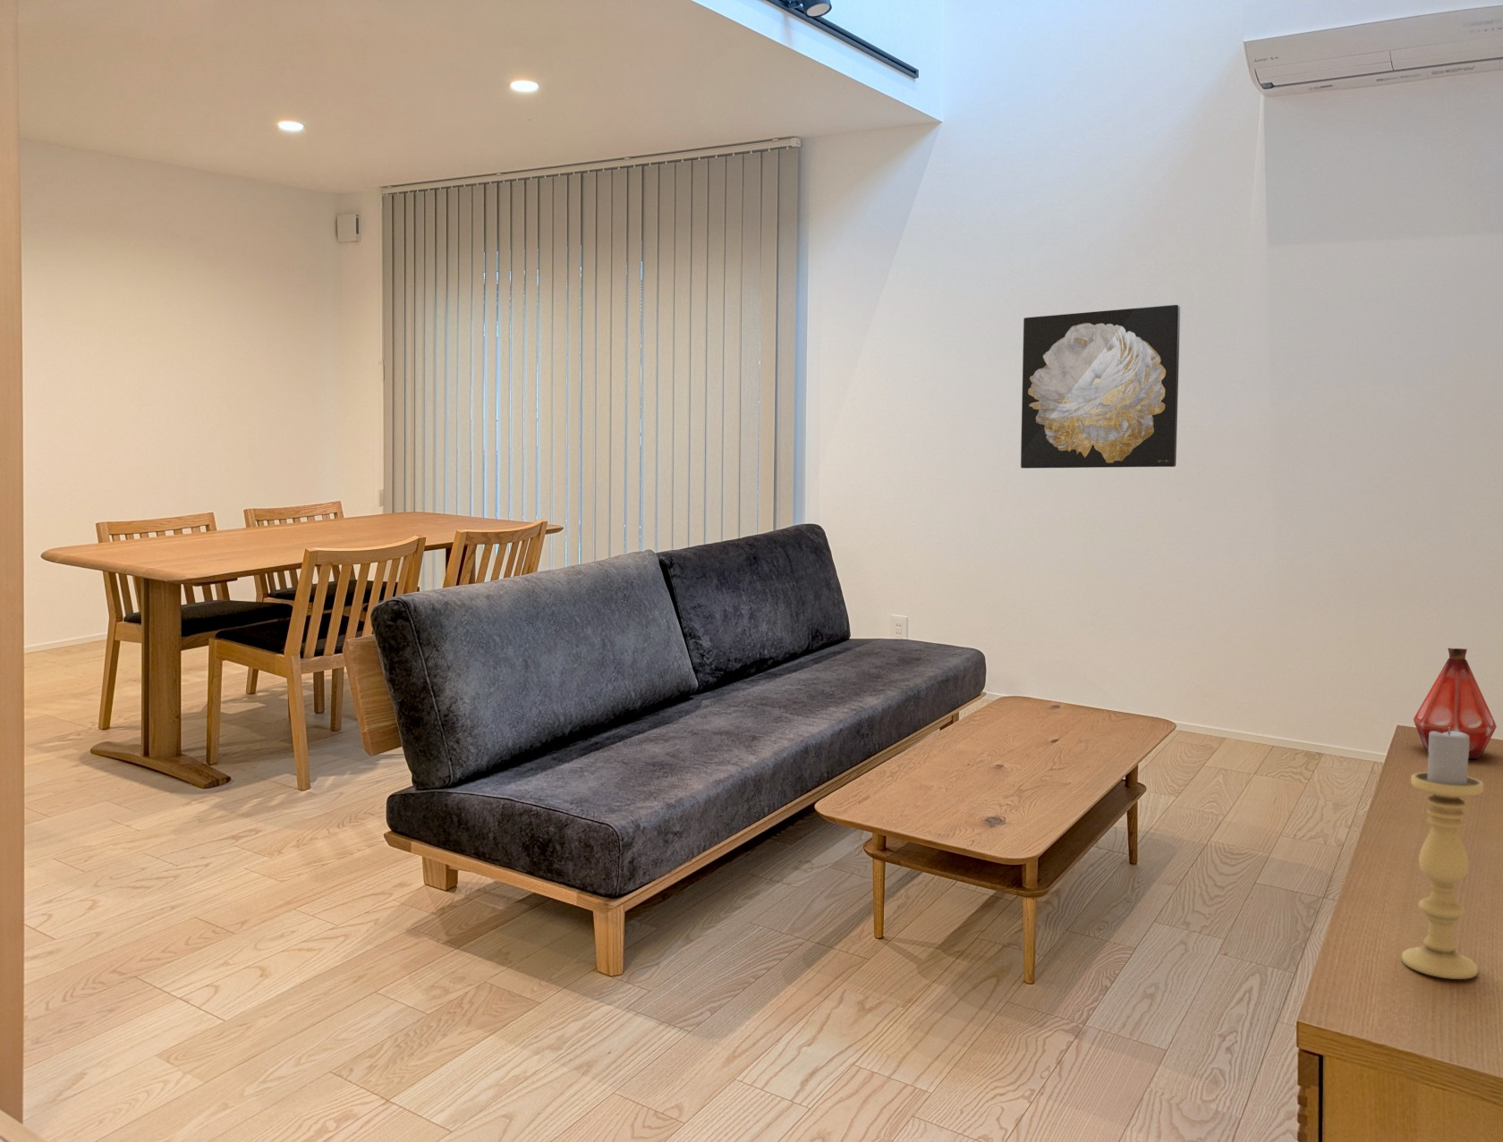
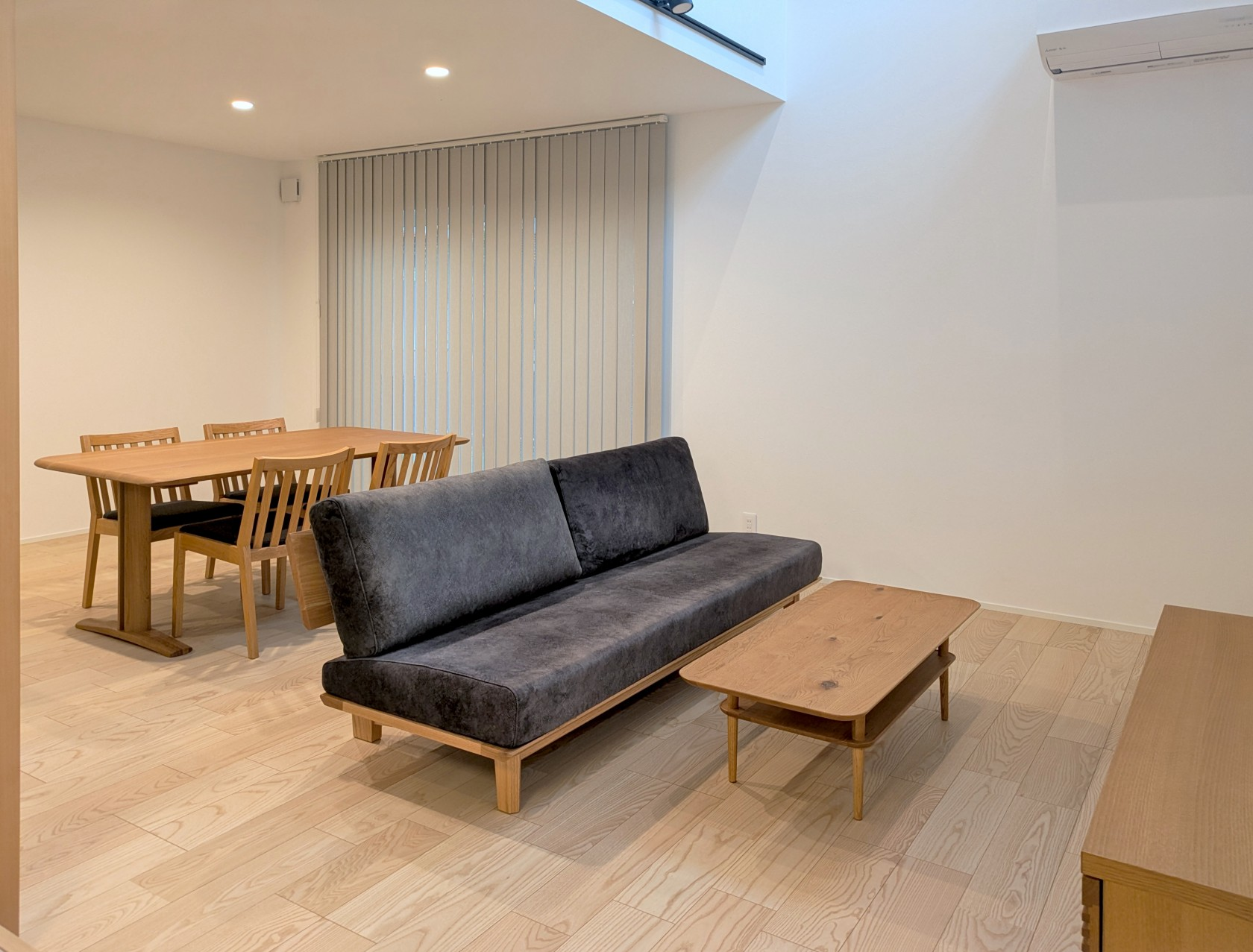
- wall art (1096, 390)
- candle holder (1444, 847)
- bottle (1455, 701)
